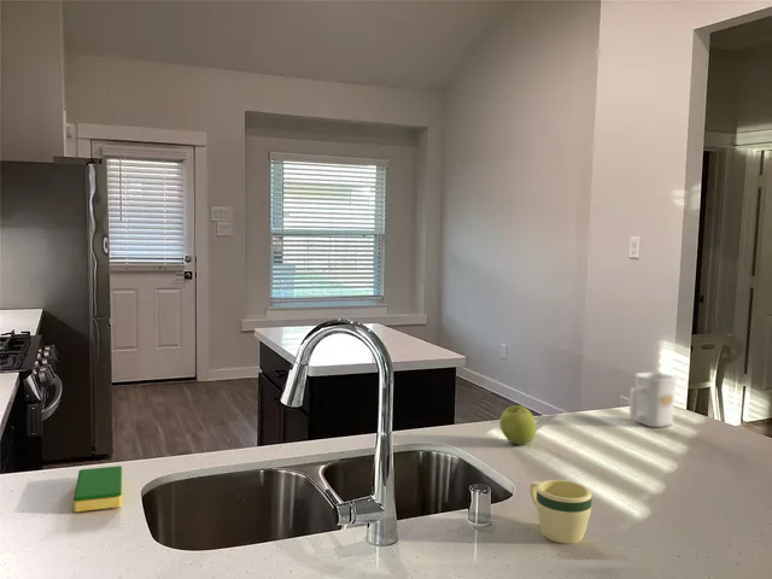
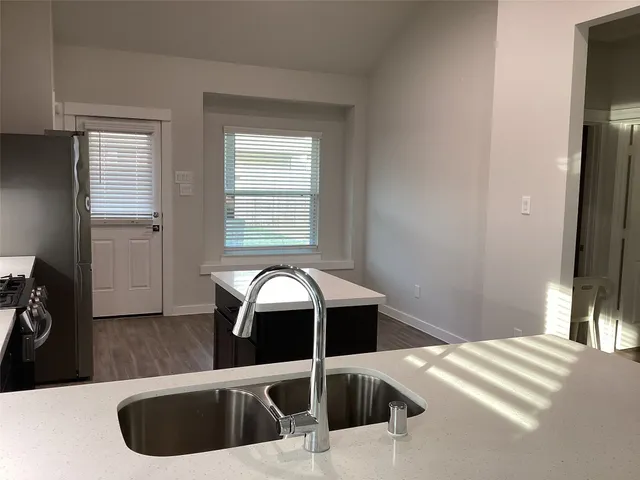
- mug (649, 399)
- dish sponge (99, 487)
- apple (517, 425)
- mug (555, 507)
